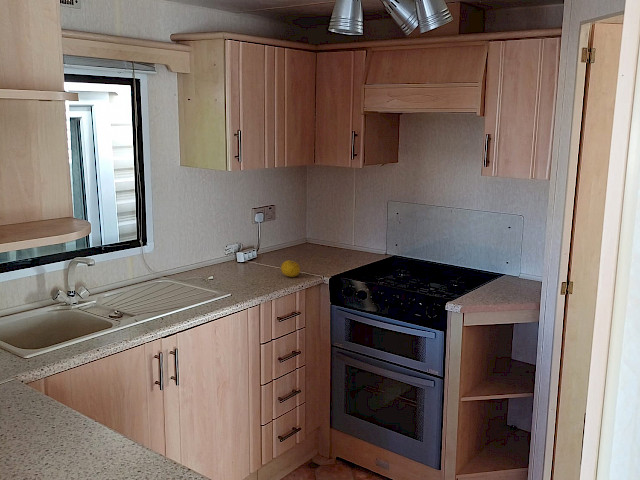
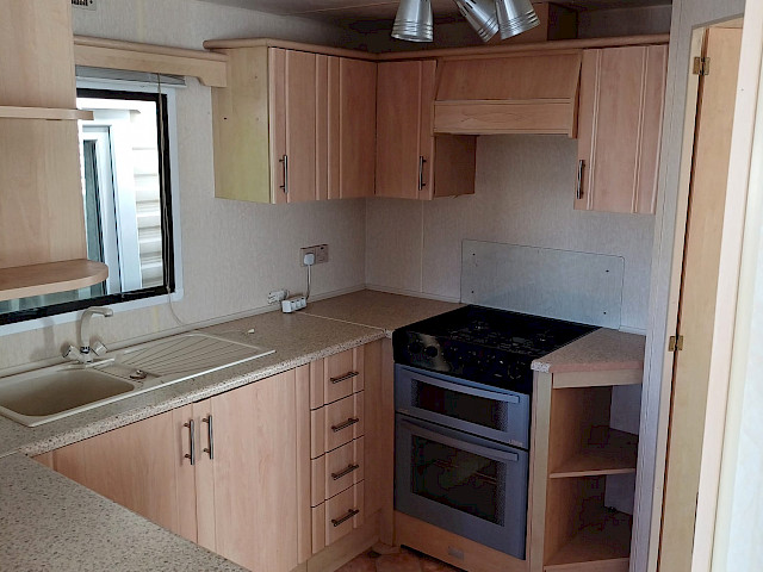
- fruit (290, 268)
